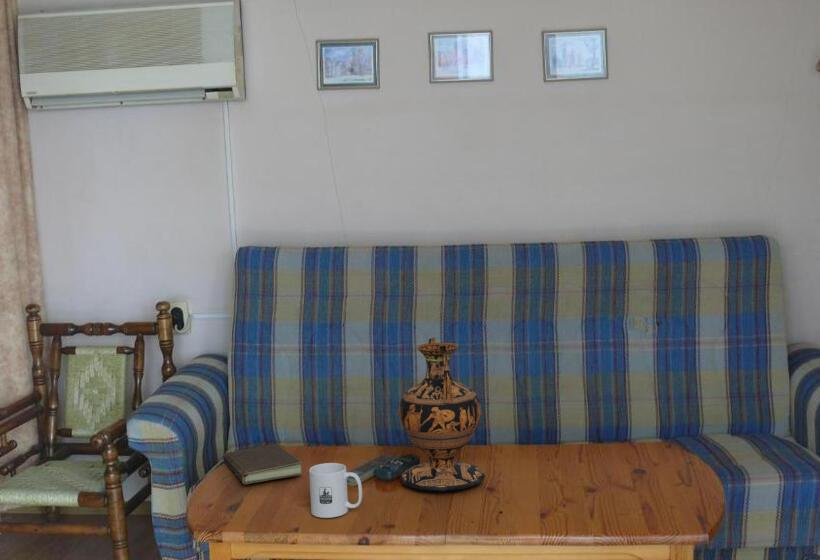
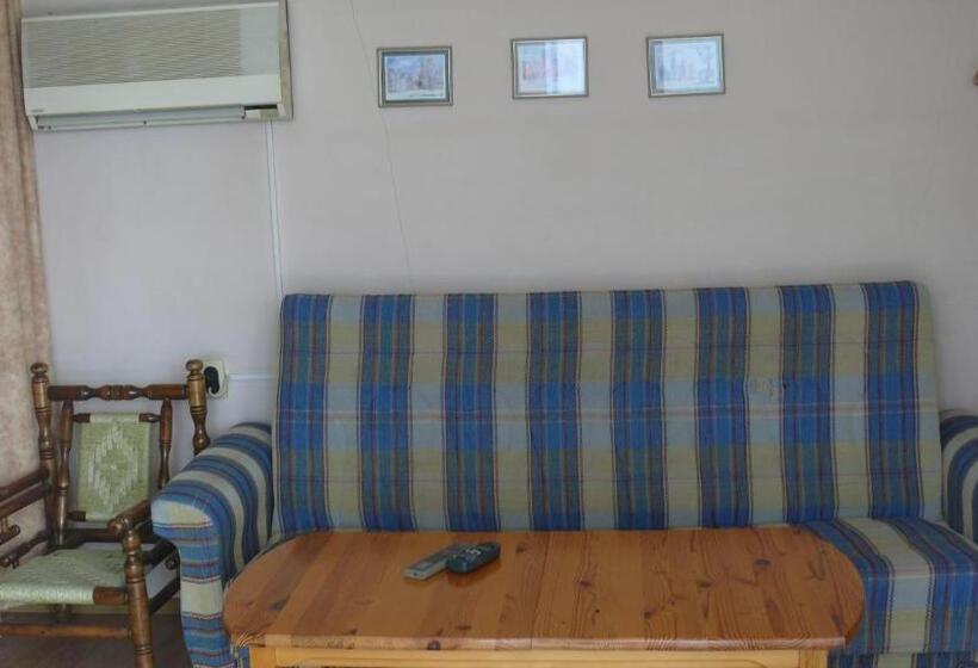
- book (252, 464)
- vase (439, 410)
- mug (336, 490)
